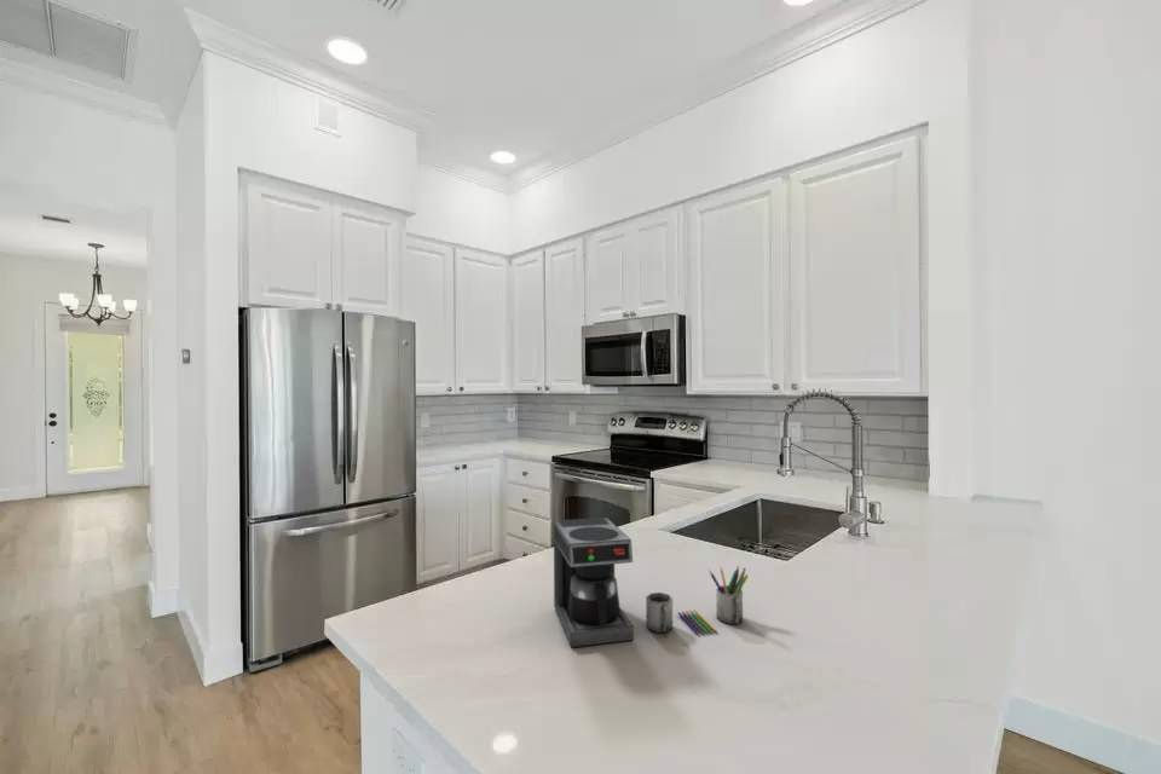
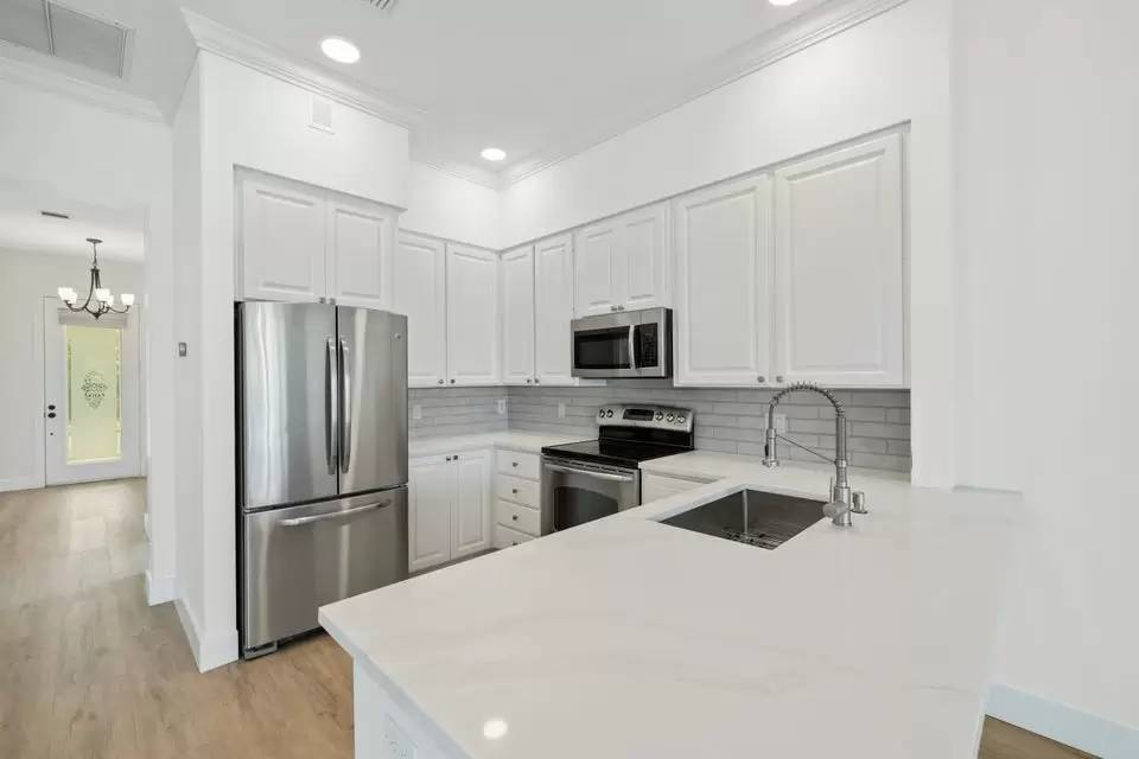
- coffee maker (652, 593)
